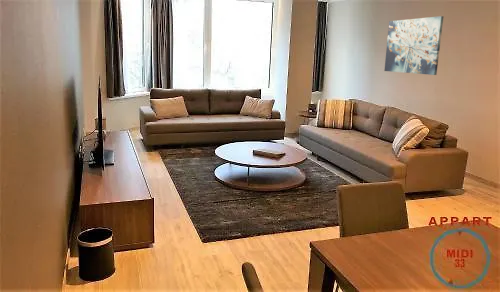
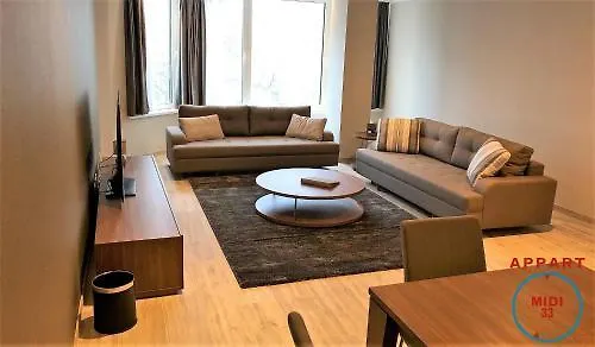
- wall art (411, 46)
